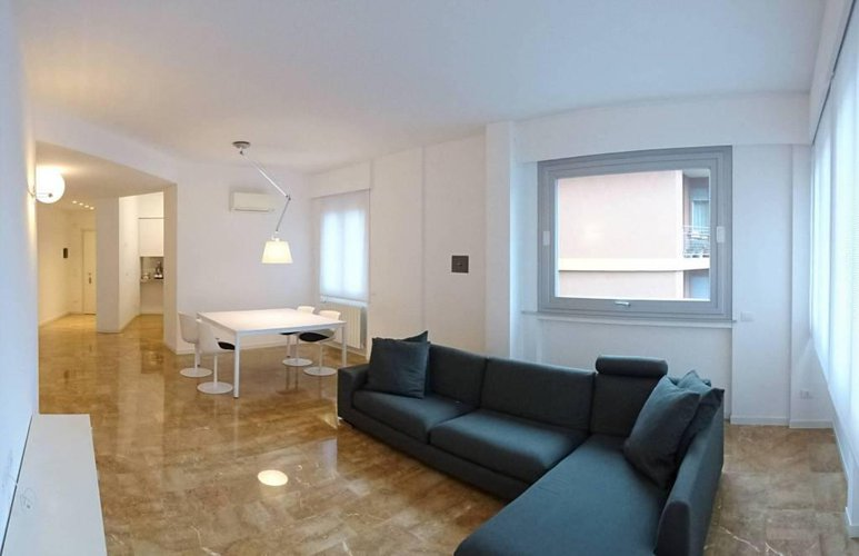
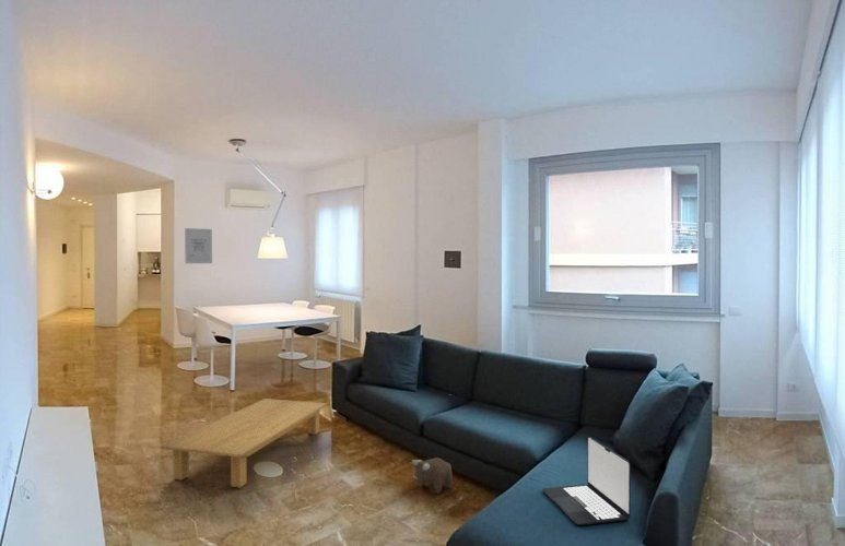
+ wall art (198, 246)
+ coffee table (255, 437)
+ laptop (588, 477)
+ plush toy (432, 473)
